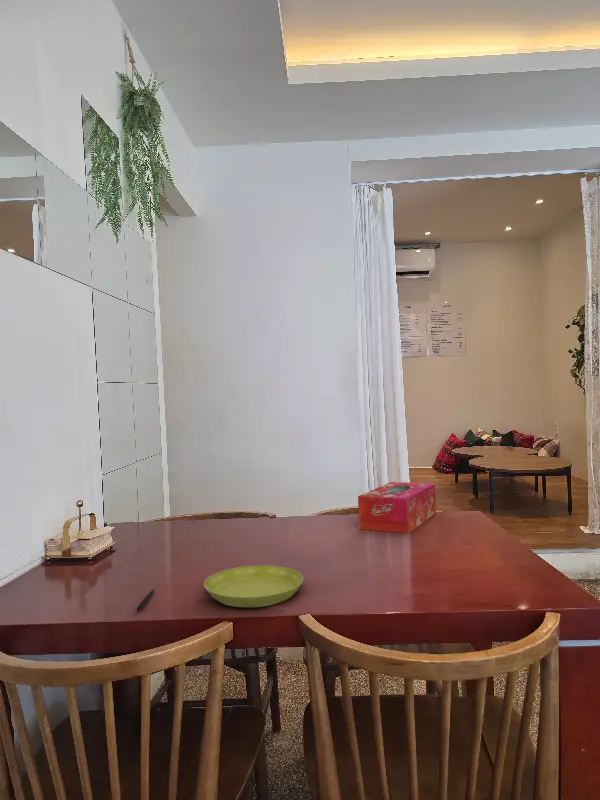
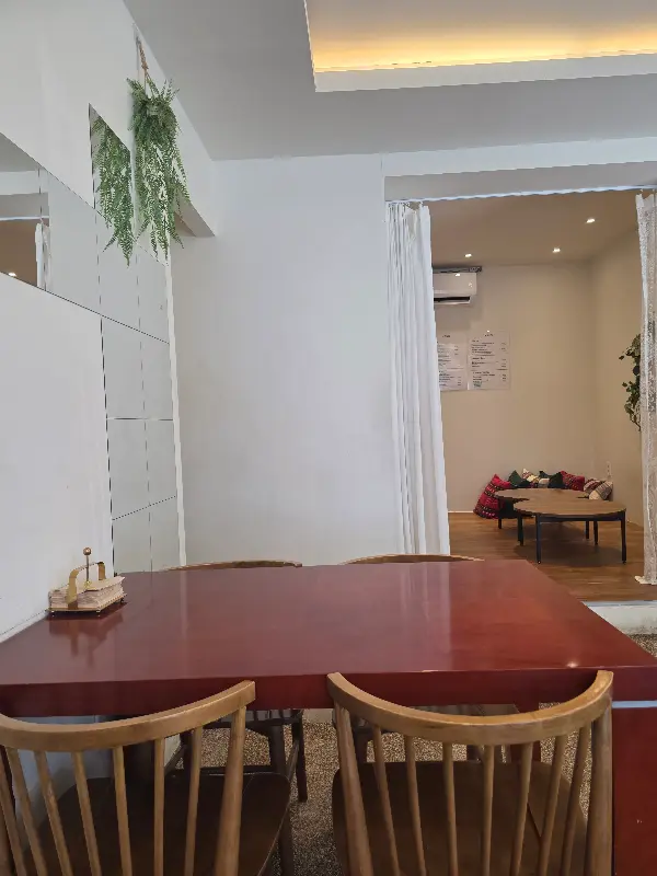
- saucer (254, 586)
- pen (147, 597)
- tissue box (398, 505)
